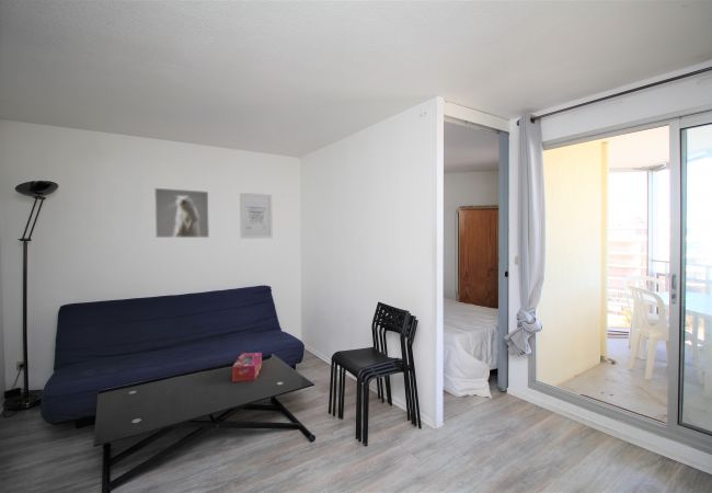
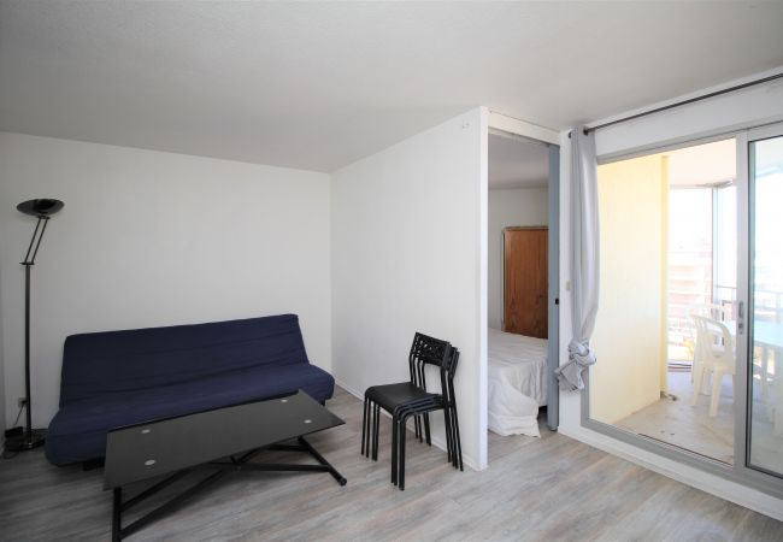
- wall art (256, 216)
- tissue box (248, 366)
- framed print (182, 214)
